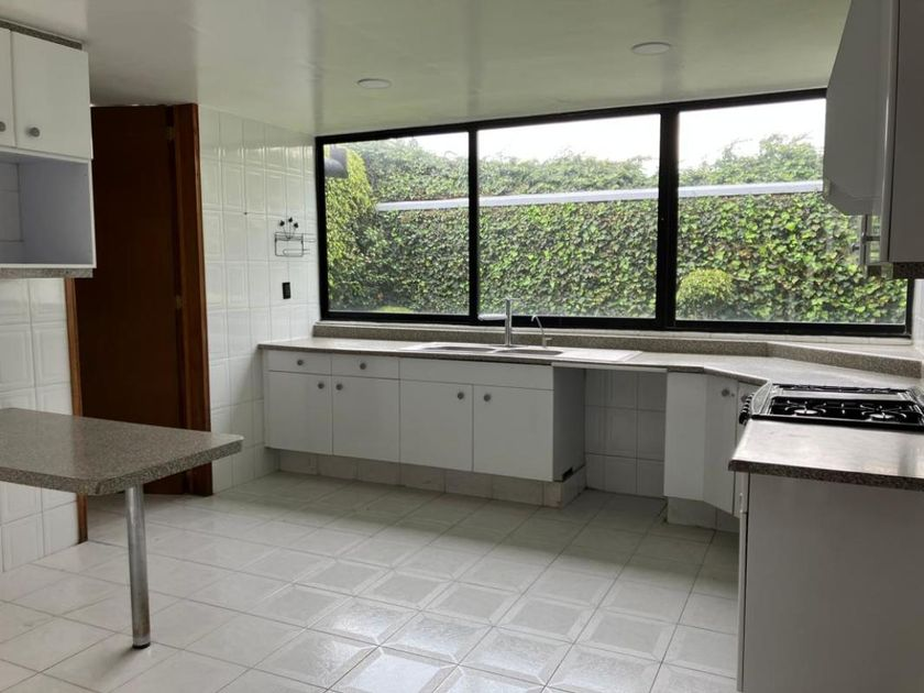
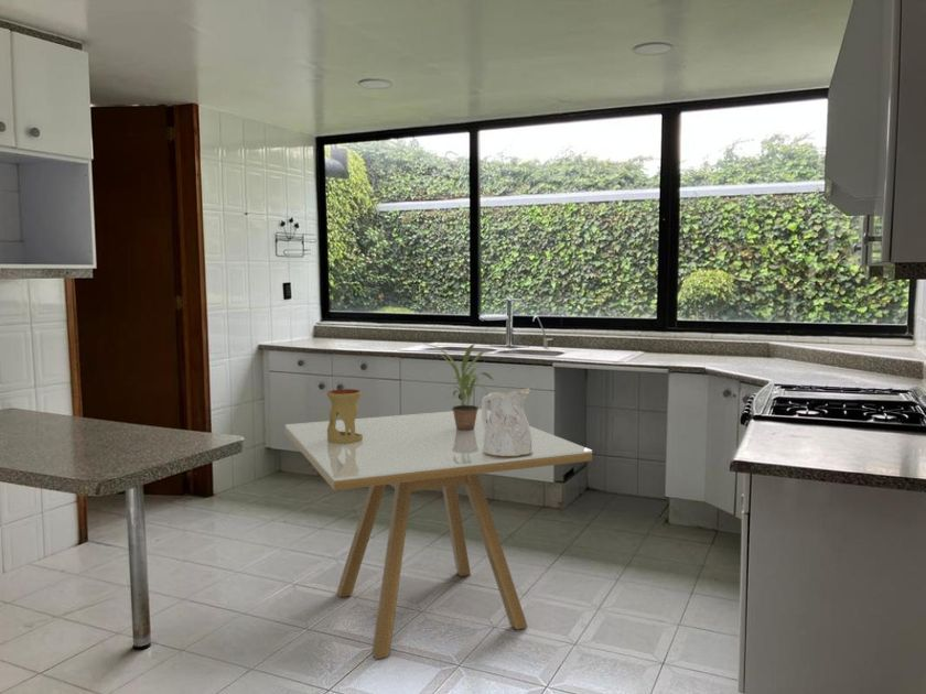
+ oil burner (344, 414)
+ potted plant (461, 384)
+ dining table (407, 520)
+ pitcher (506, 419)
